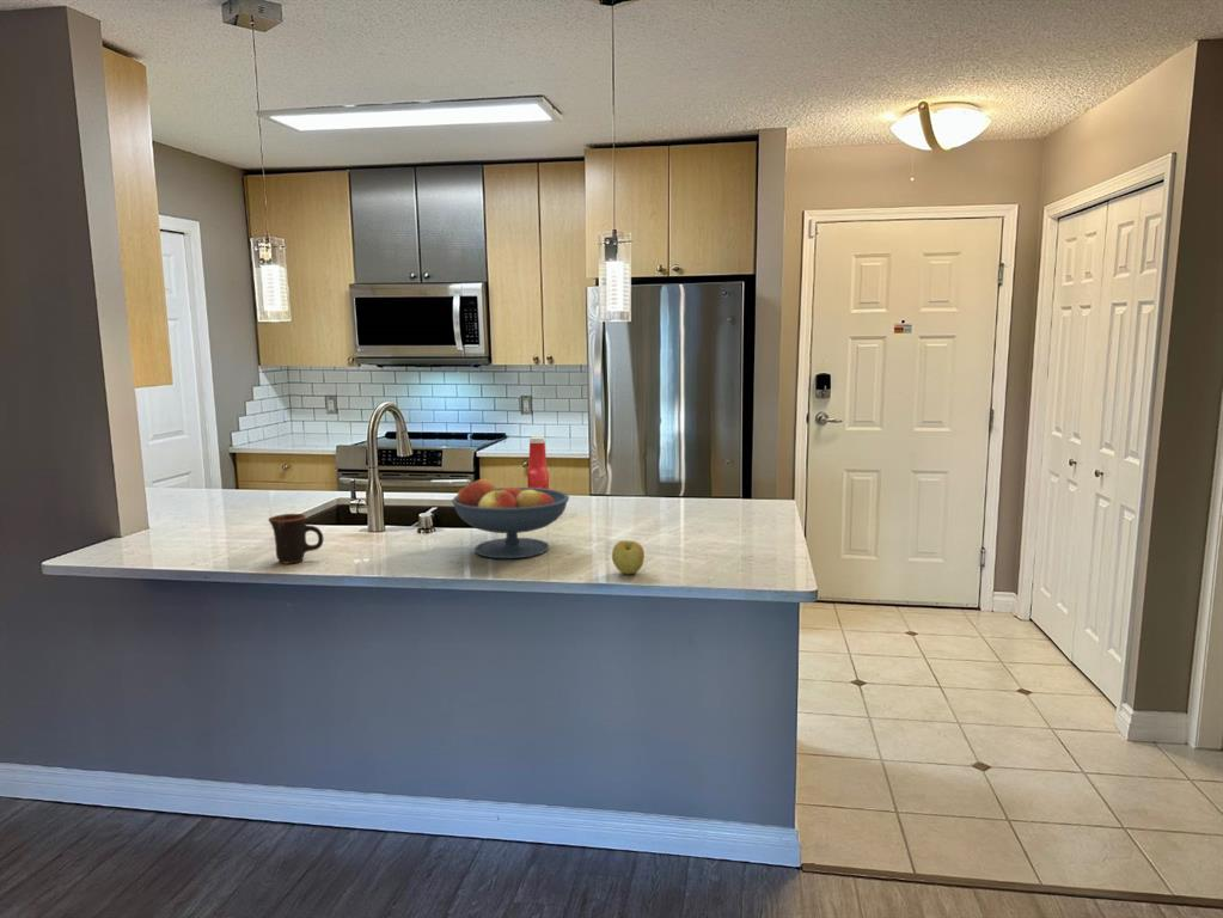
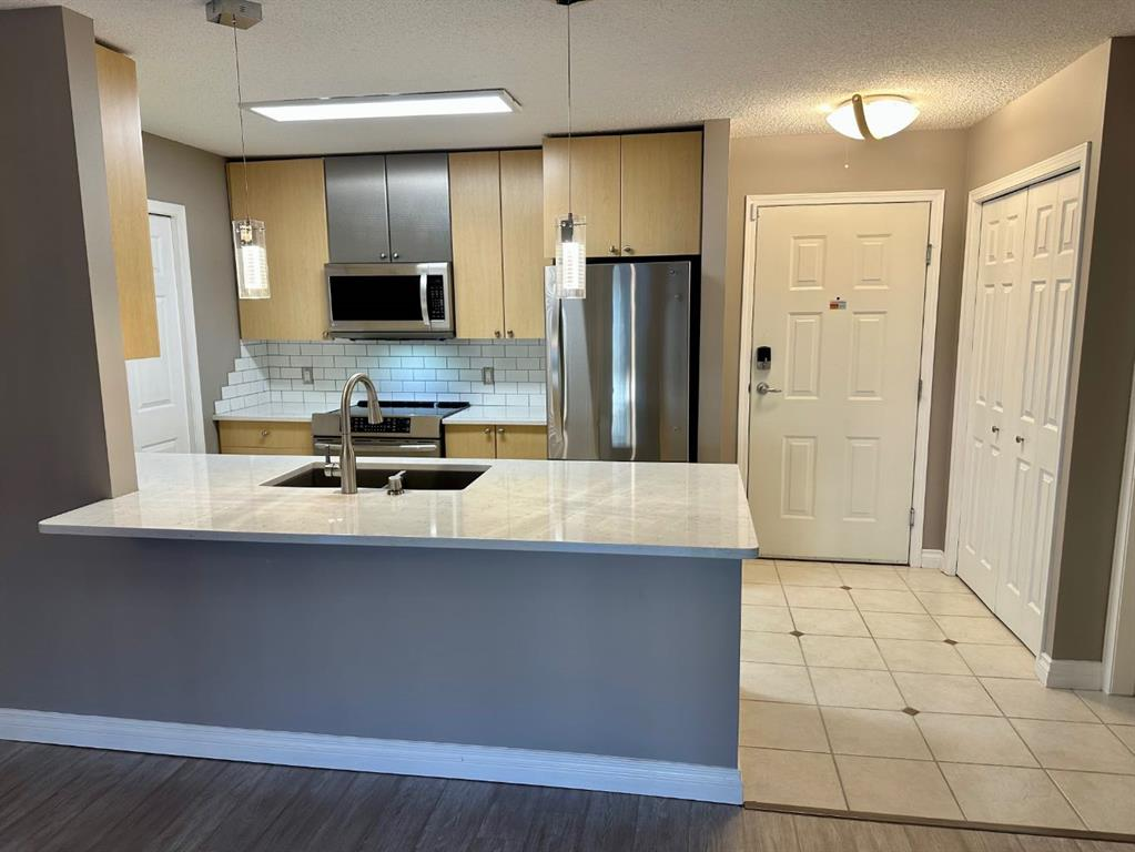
- soap bottle (537, 475)
- mug (296, 538)
- apple (628, 557)
- fruit bowl (510, 514)
